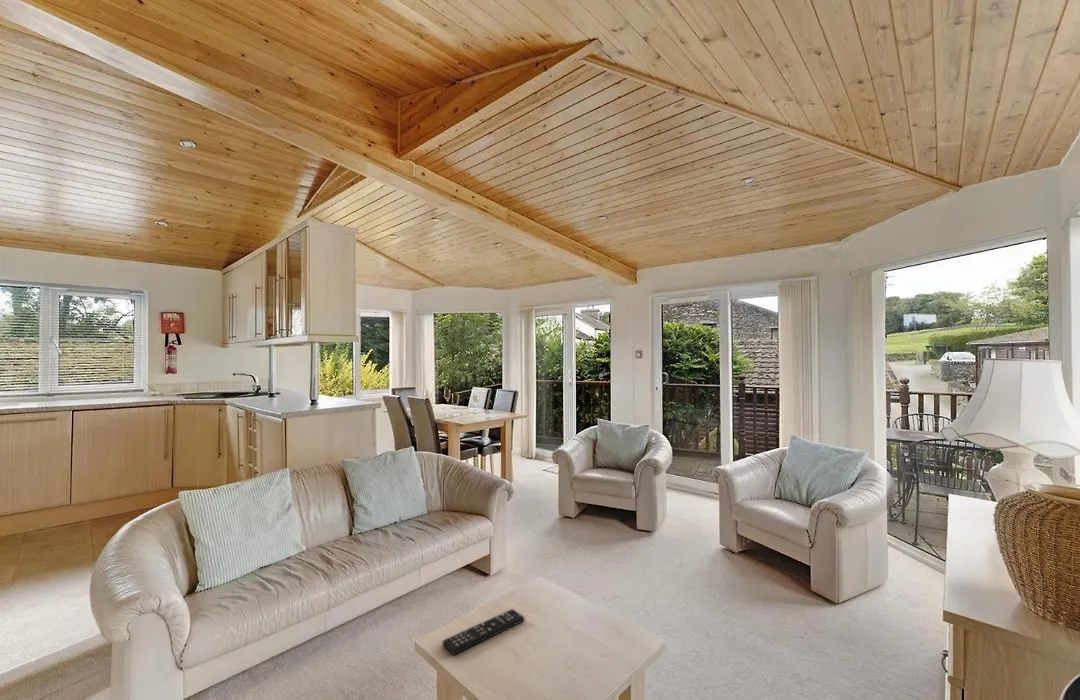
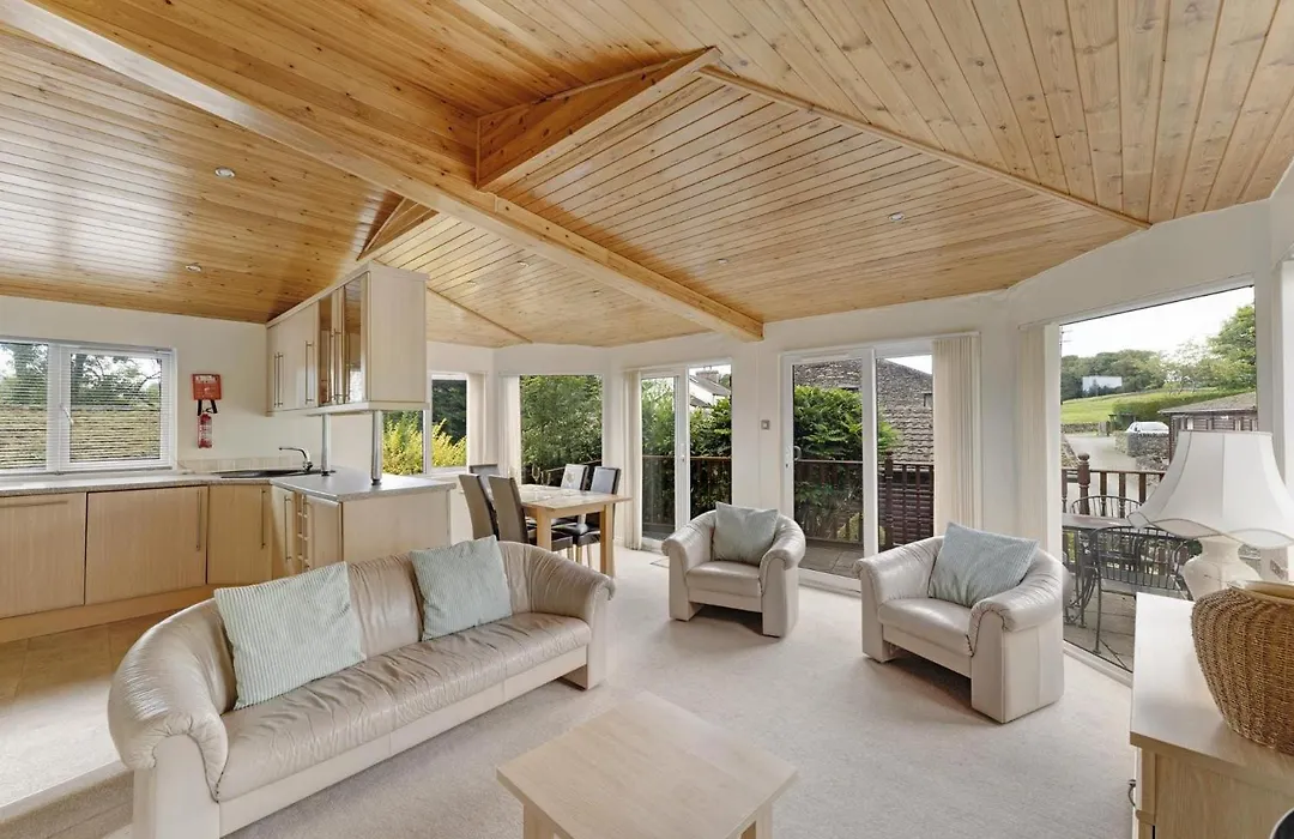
- remote control (485, 629)
